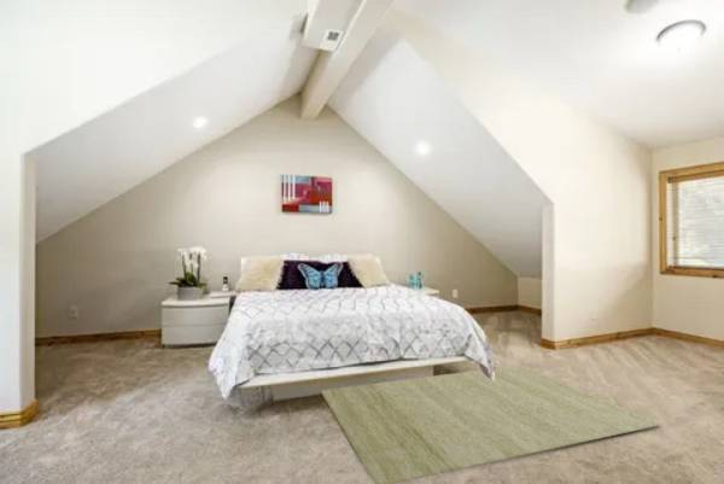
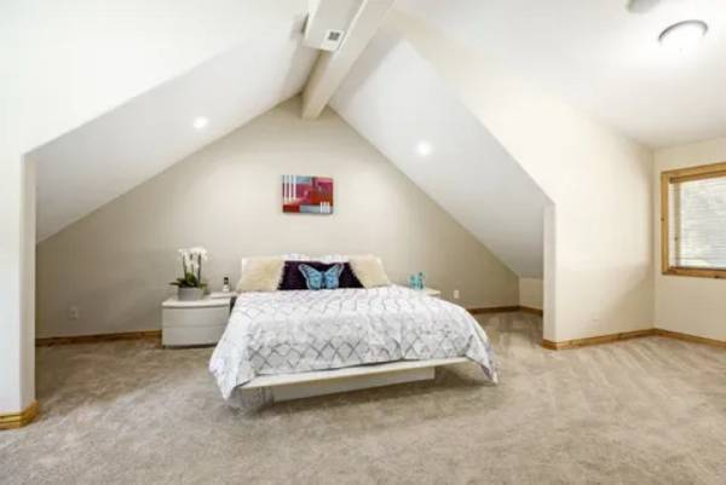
- rug (473, 406)
